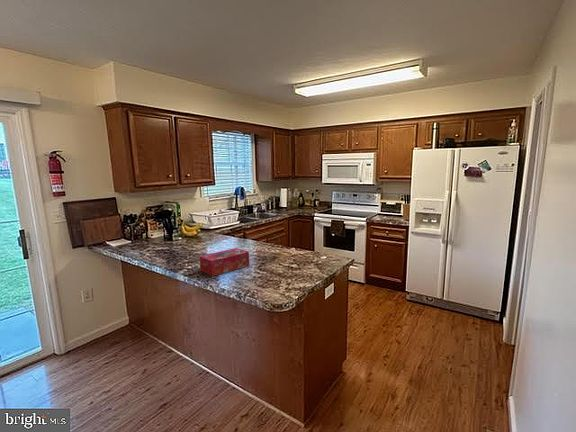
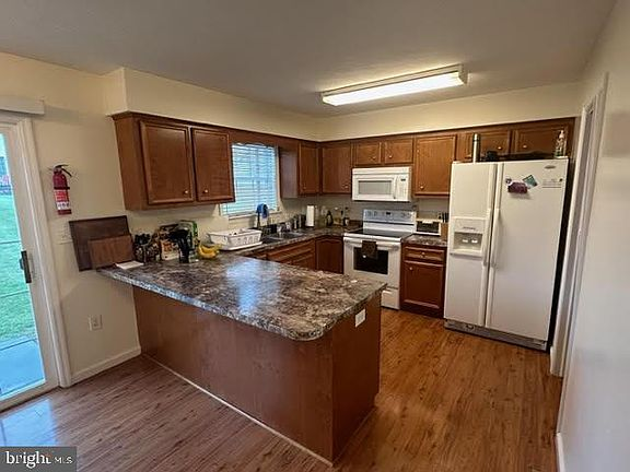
- tissue box (225, 261)
